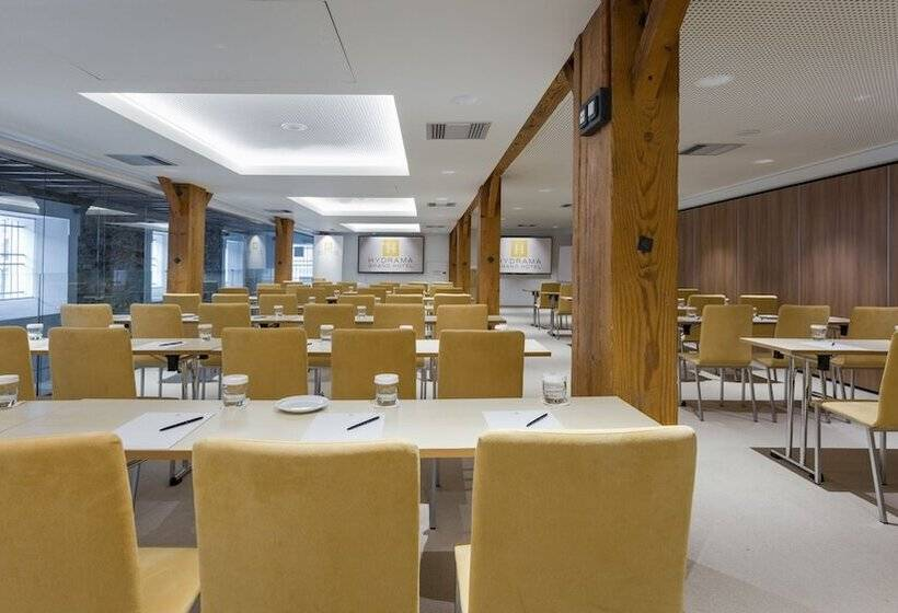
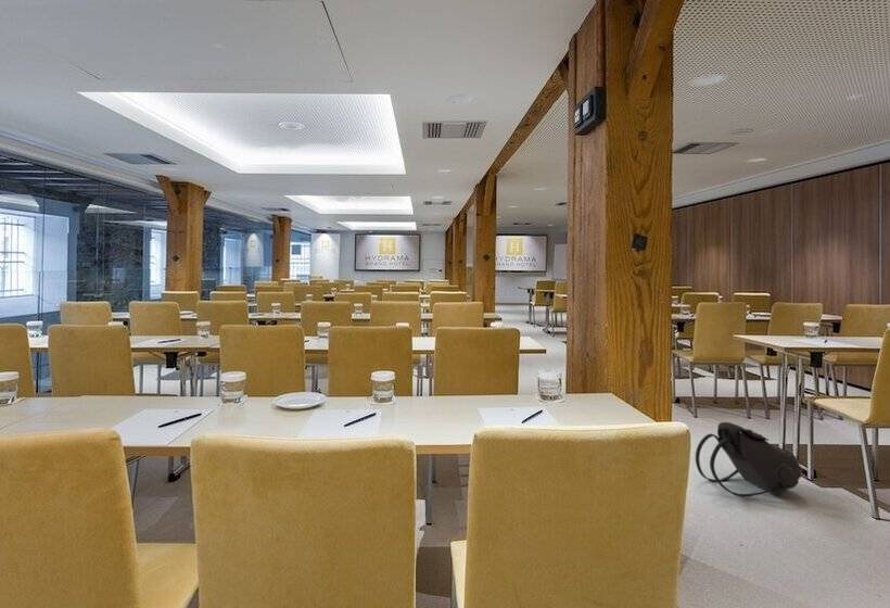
+ backpack (745, 456)
